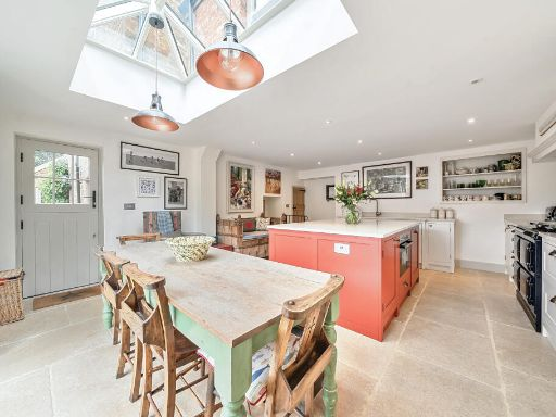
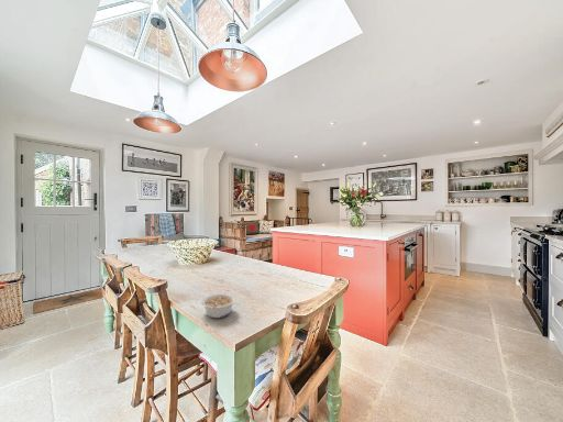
+ legume (219, 304)
